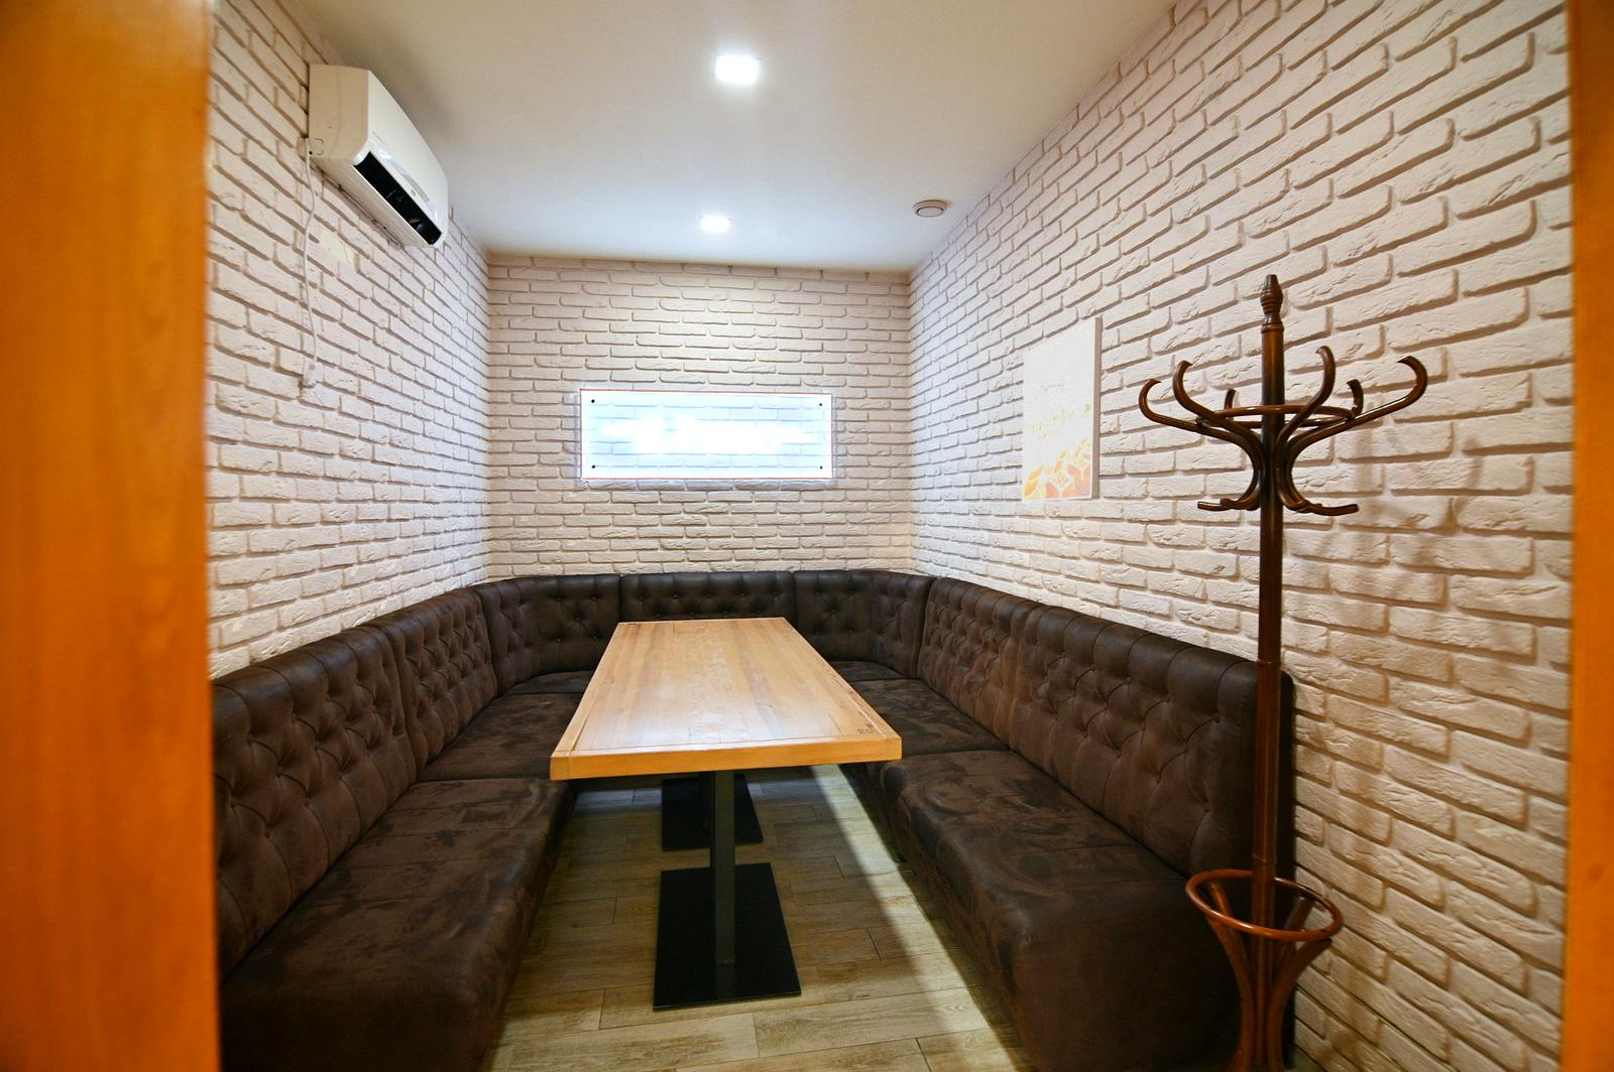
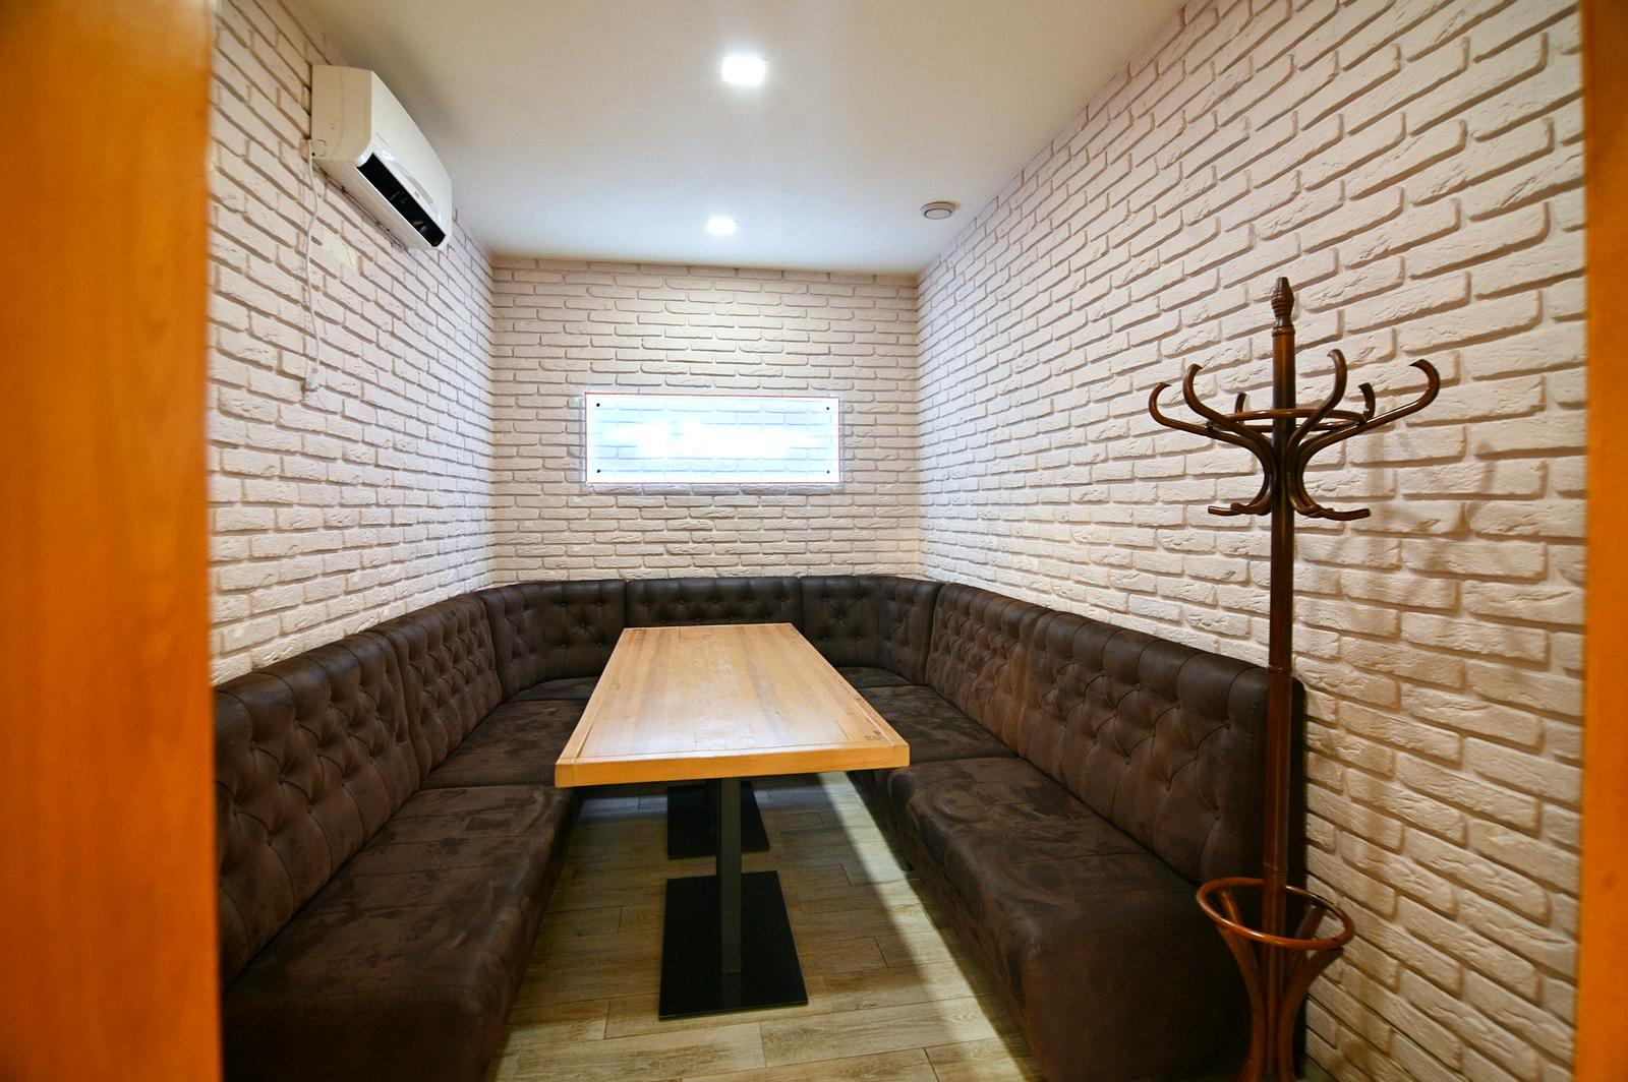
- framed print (1057, 418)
